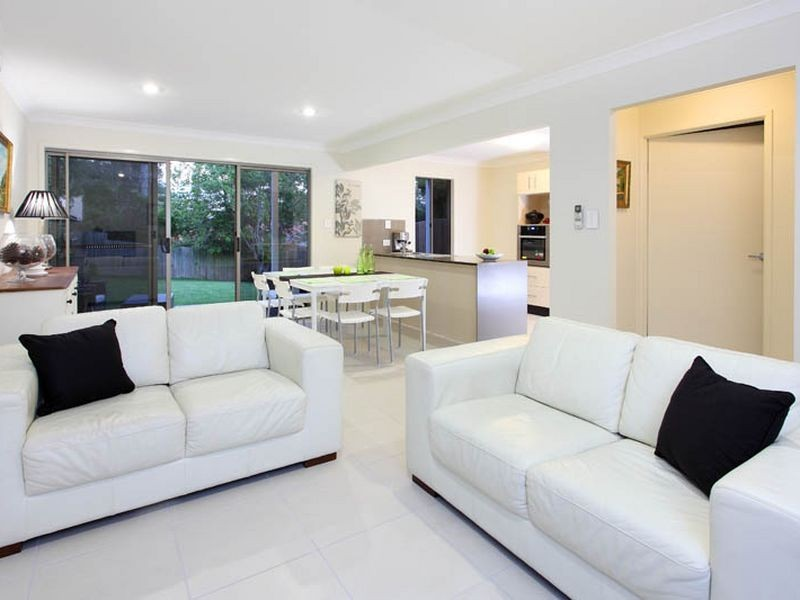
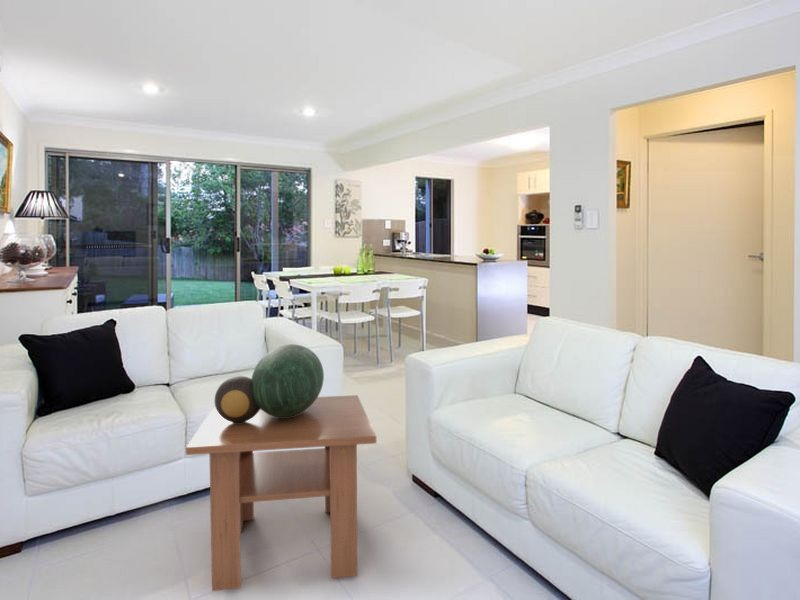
+ coffee table (287, 481)
+ decorative bowl (273, 379)
